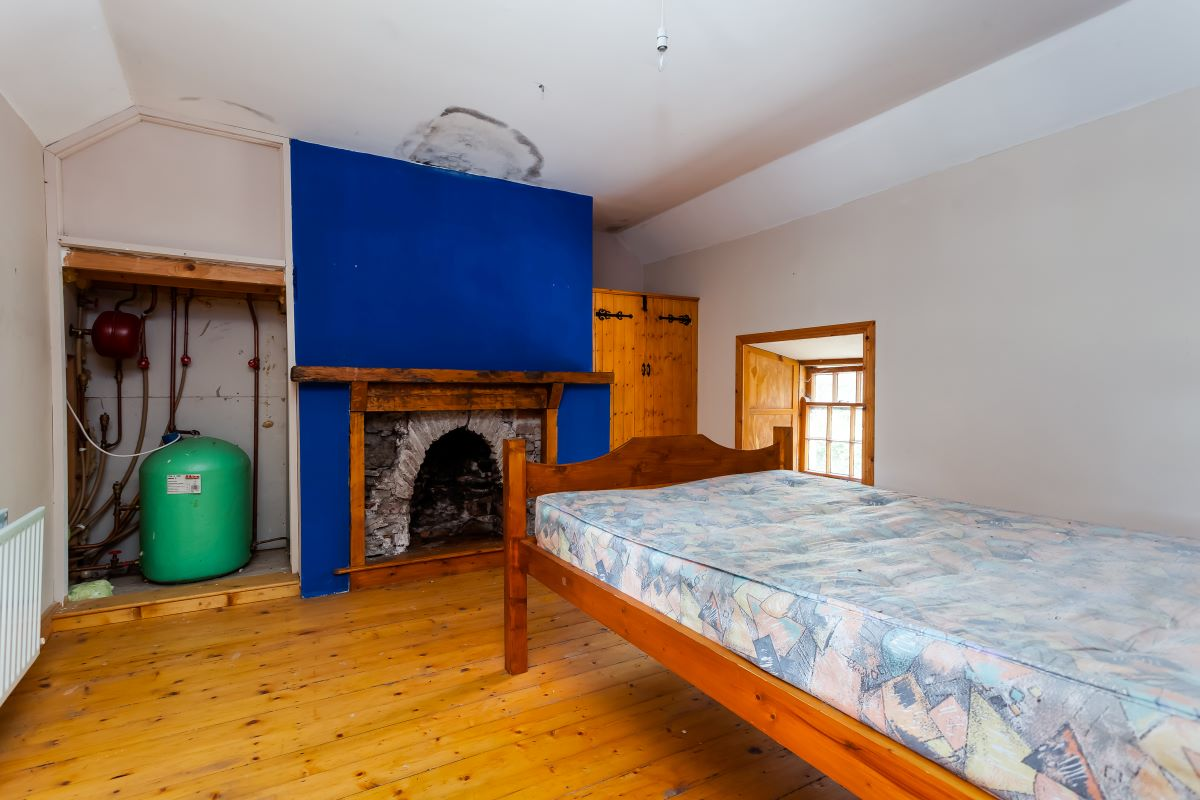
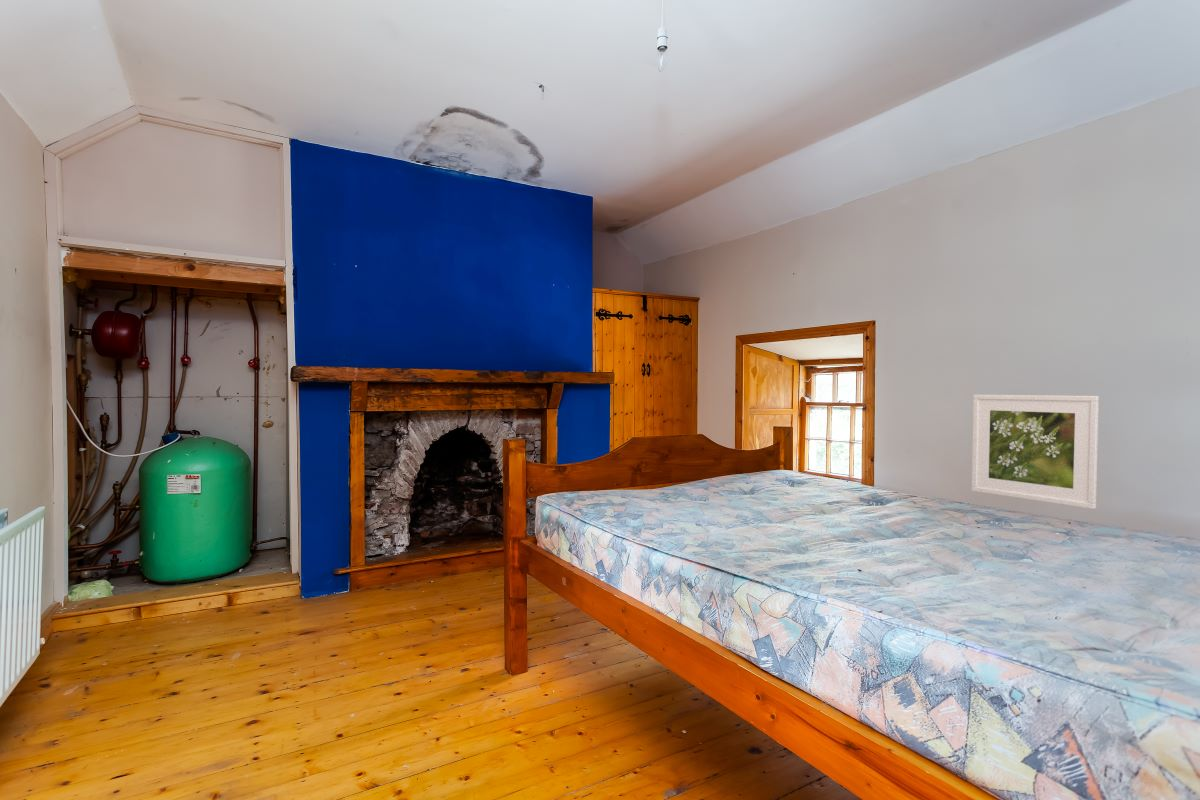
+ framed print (1029, 447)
